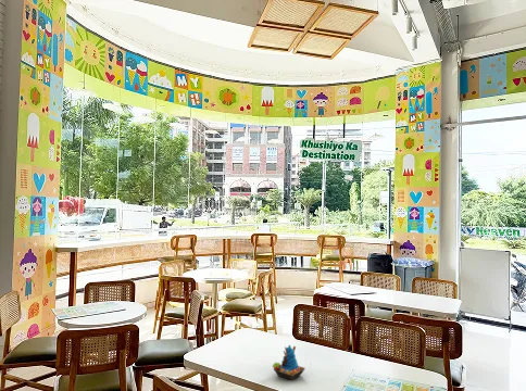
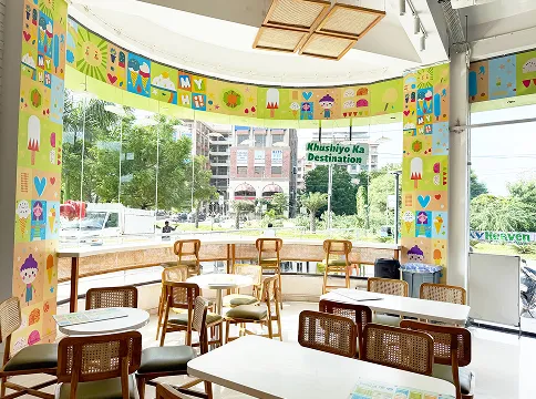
- ice cream (287, 360)
